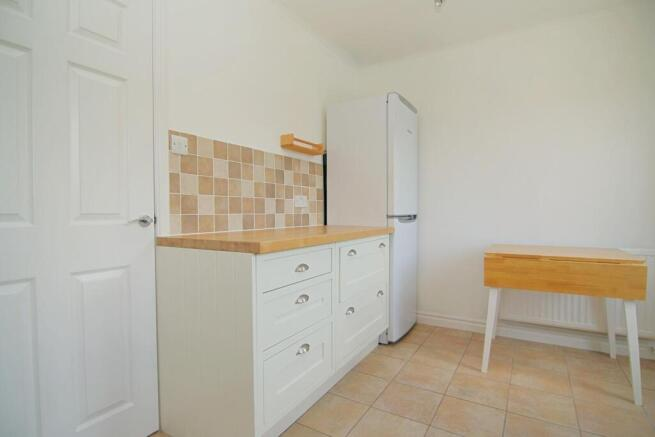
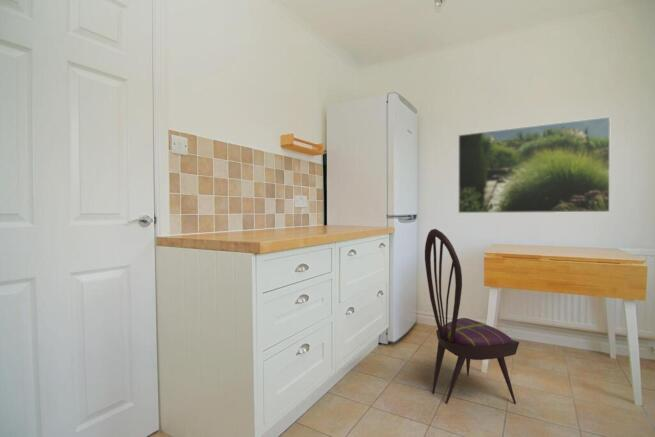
+ dining chair (458, 312)
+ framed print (526, 169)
